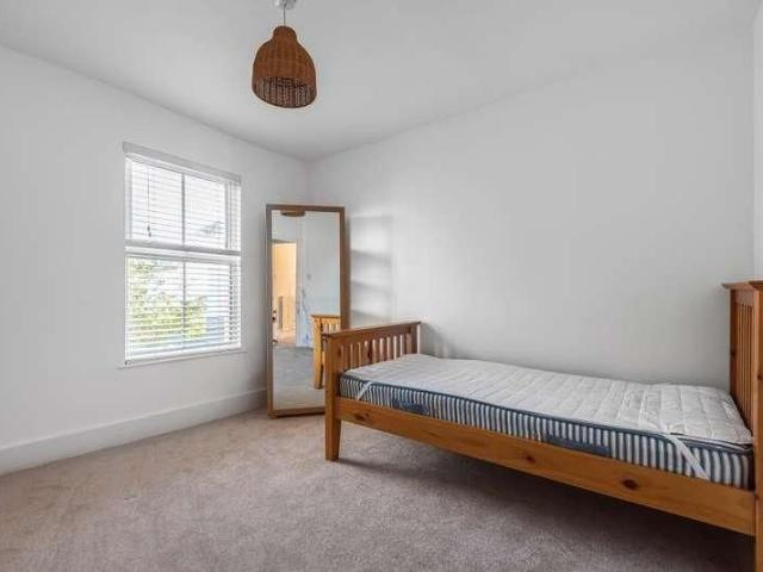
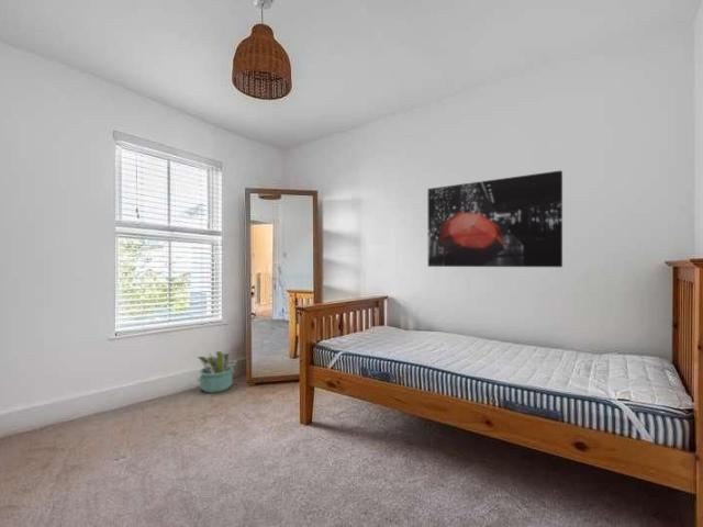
+ wall art (488, 223)
+ decorative plant (217, 370)
